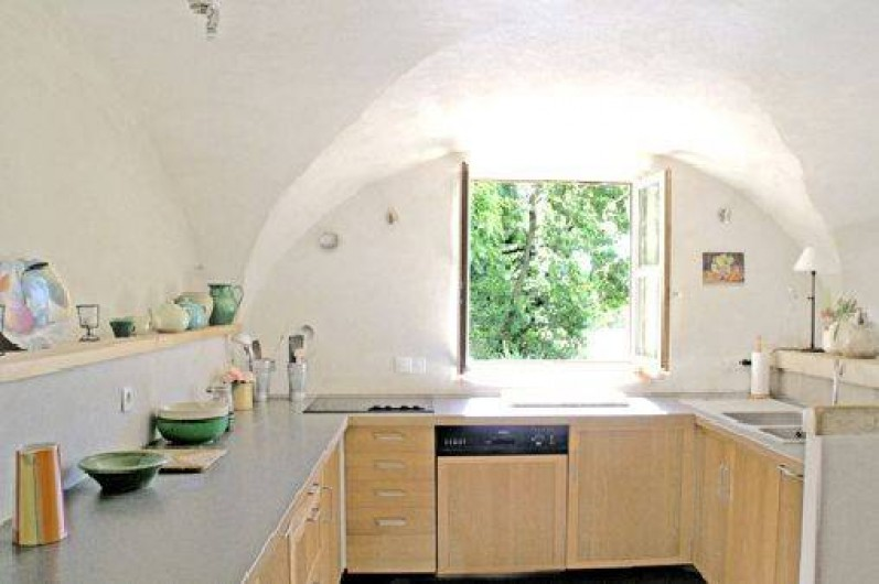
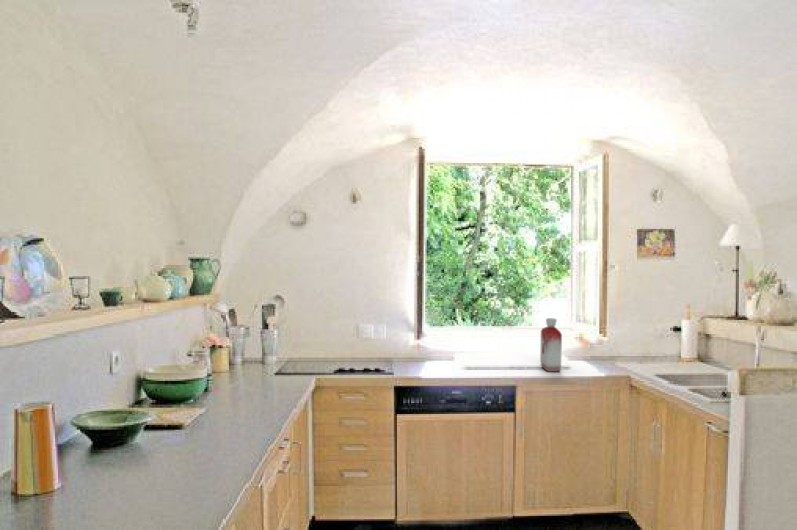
+ bottle (550, 344)
